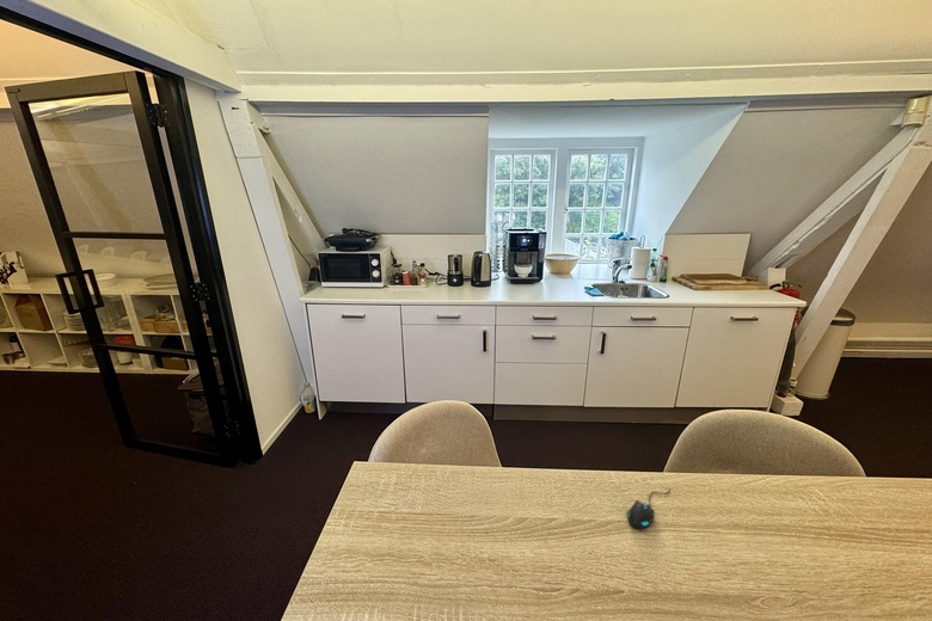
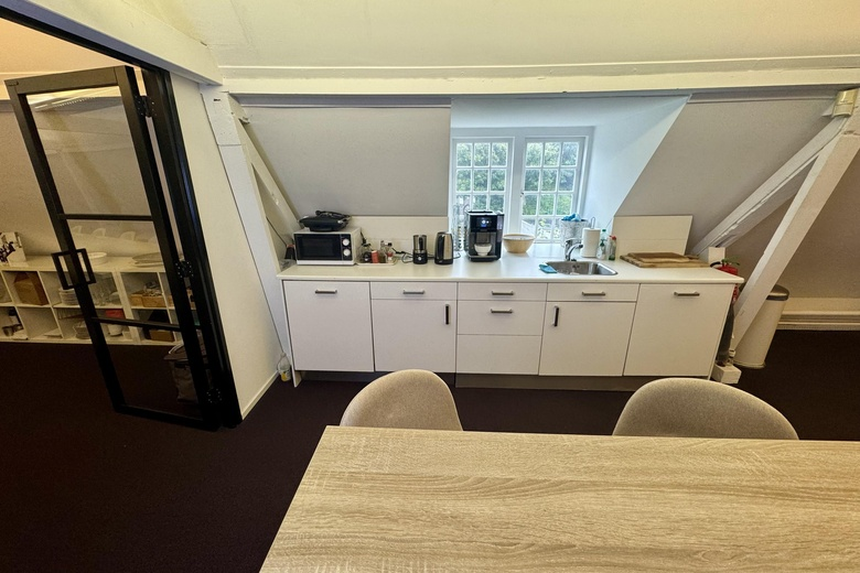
- mouse (649, 503)
